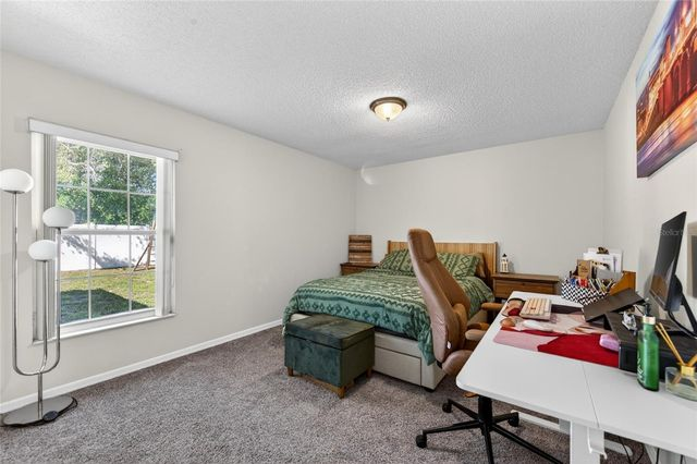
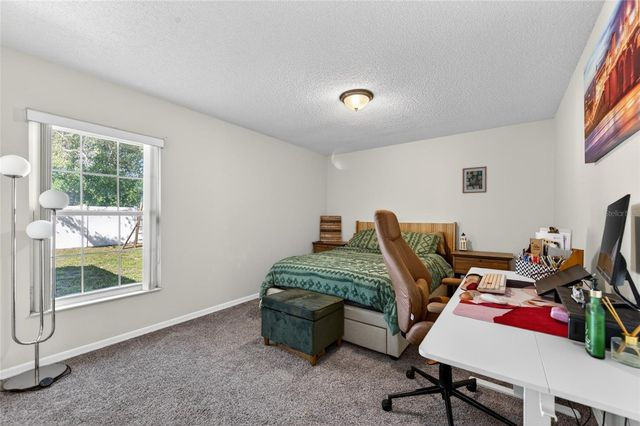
+ wall art (474, 180)
